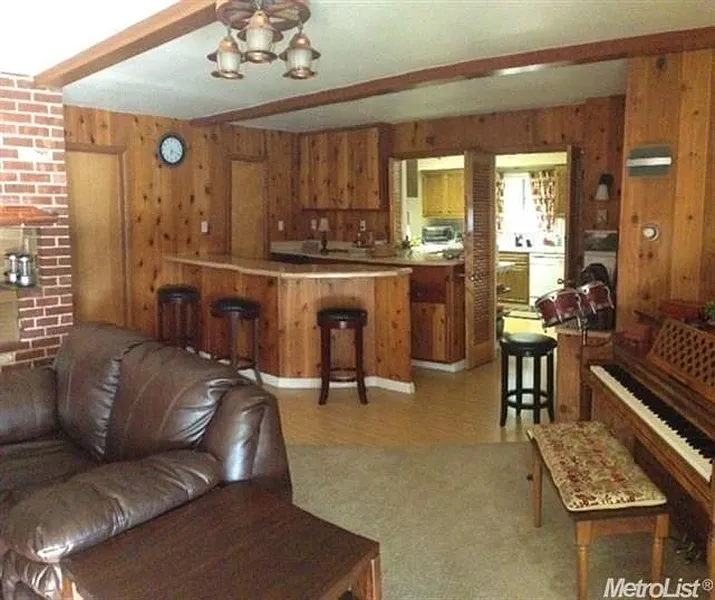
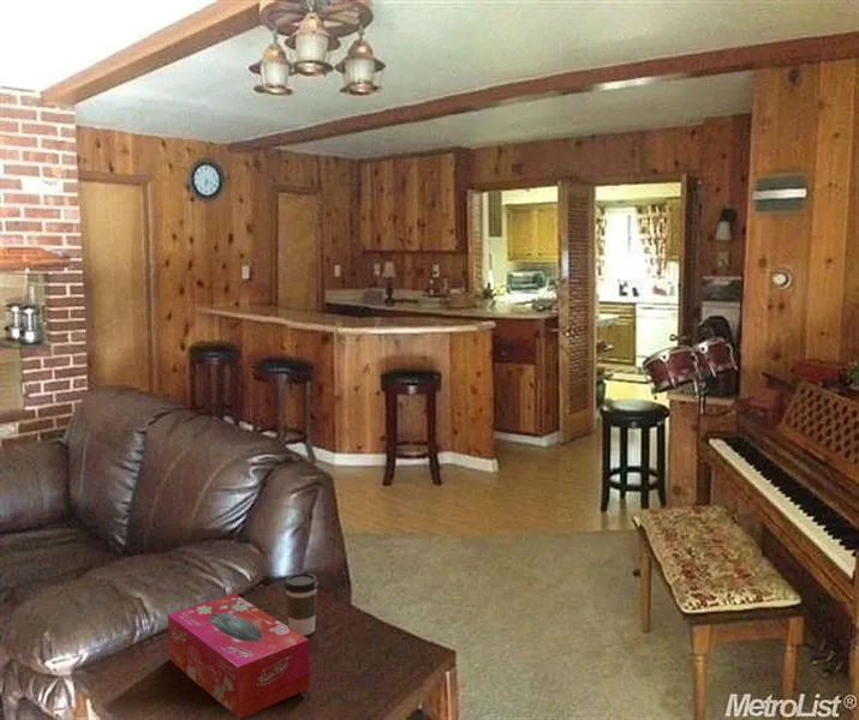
+ tissue box (235, 649)
+ coffee cup (302, 604)
